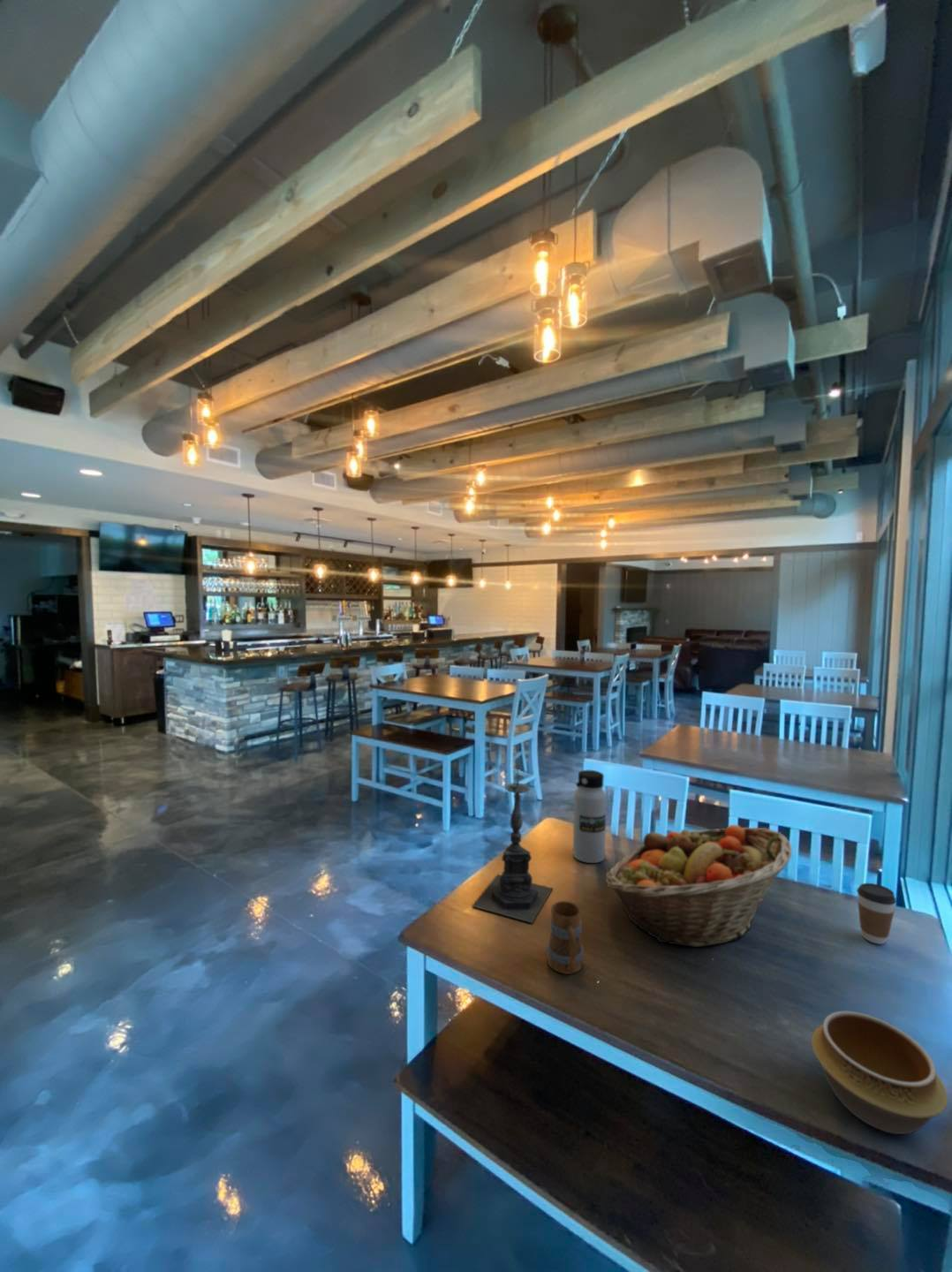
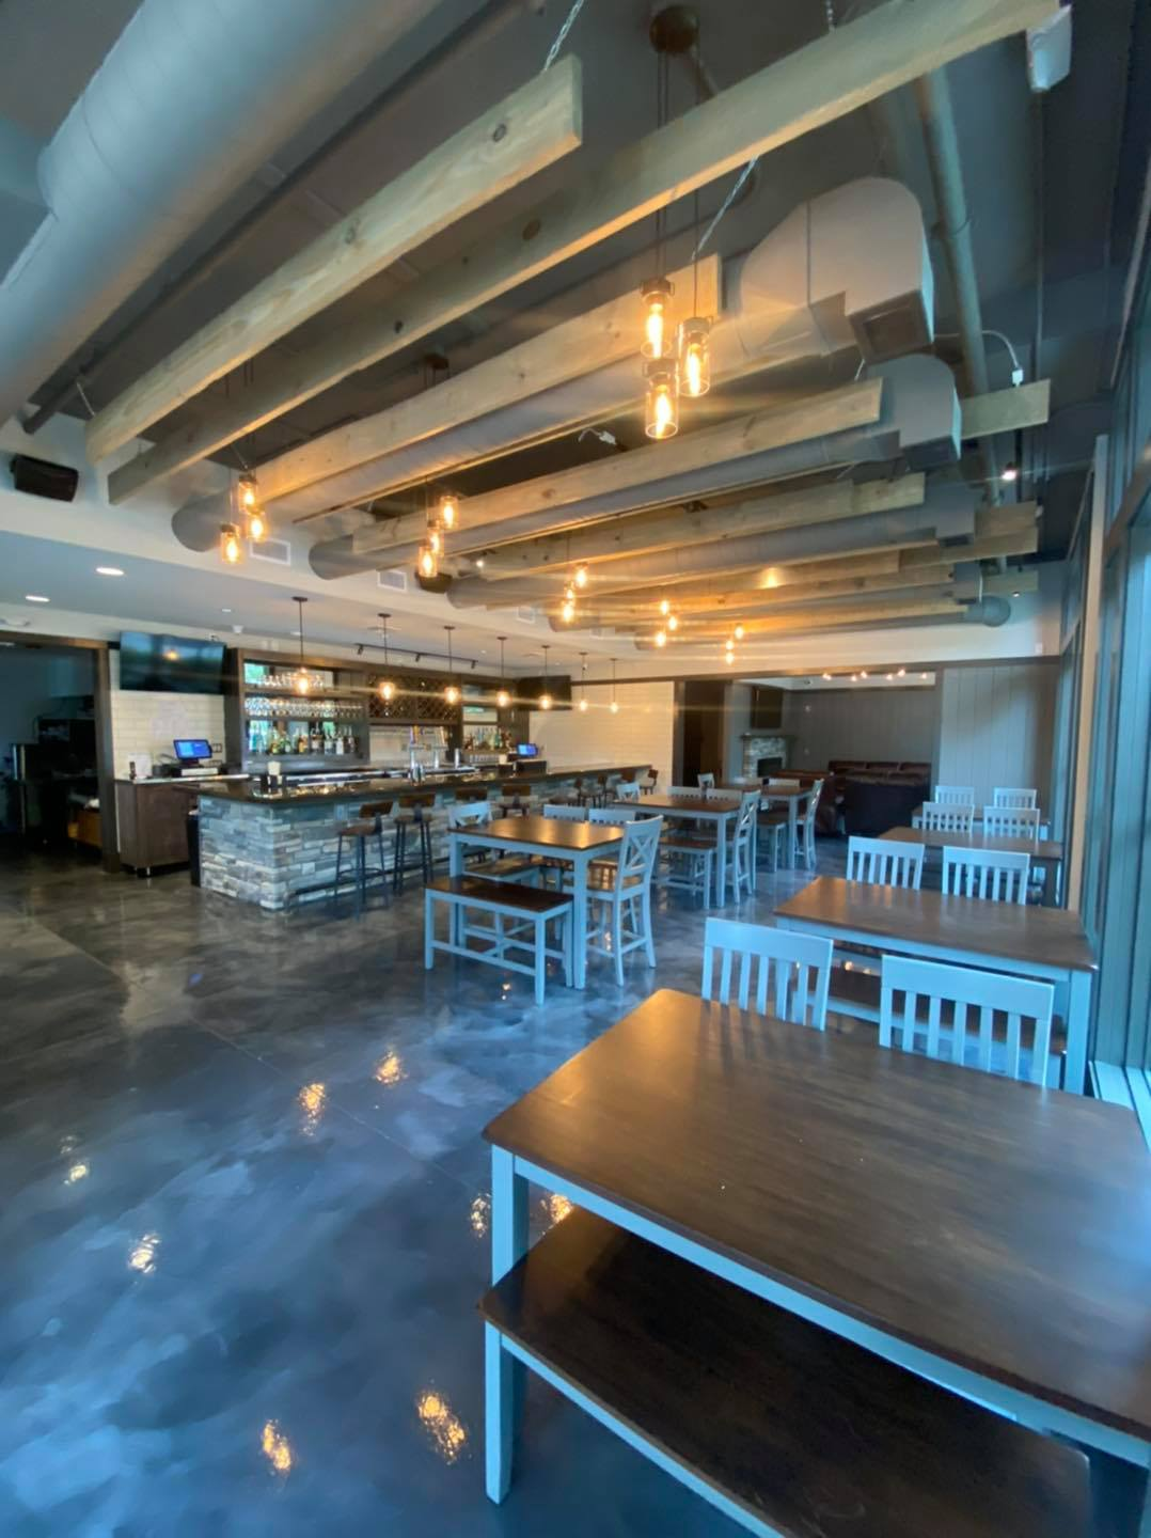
- candle holder (514, 832)
- water bottle (589, 814)
- mug (567, 940)
- fruit basket (697, 873)
- bowl (874, 1074)
- coffee cup (874, 913)
